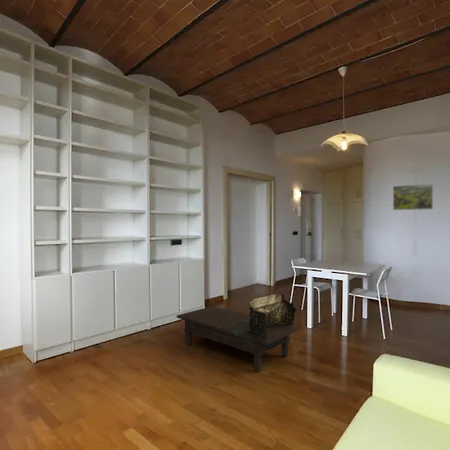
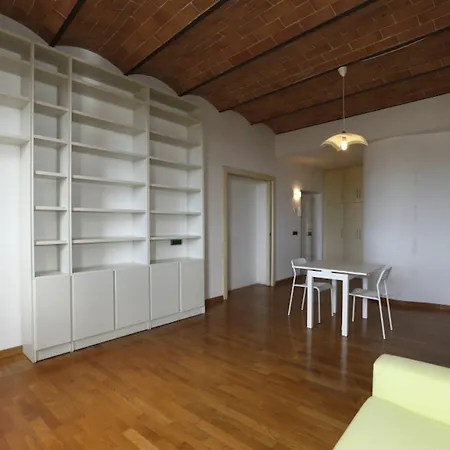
- decorative box (271, 313)
- coffee table (234, 335)
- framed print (412, 197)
